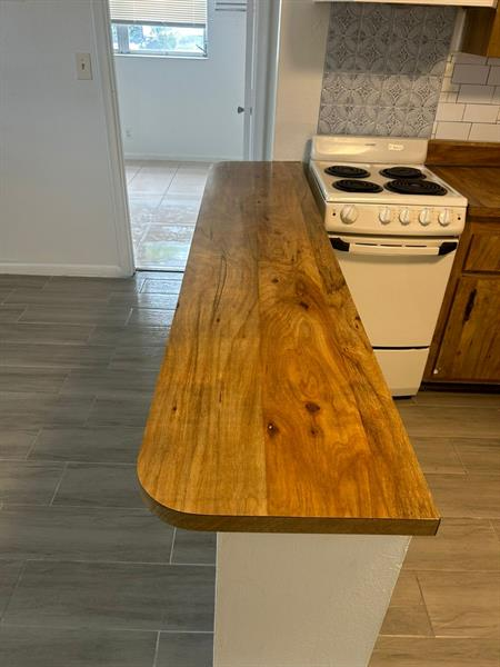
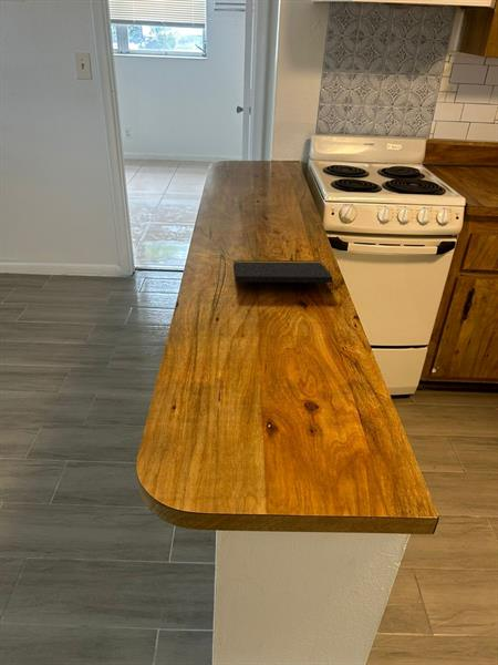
+ notepad (280, 270)
